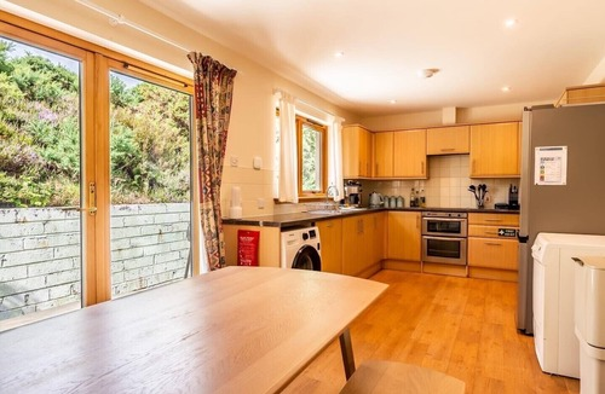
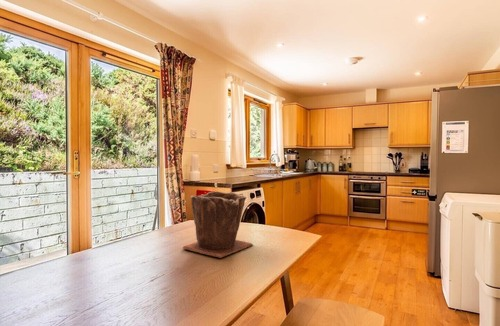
+ plant pot (218, 220)
